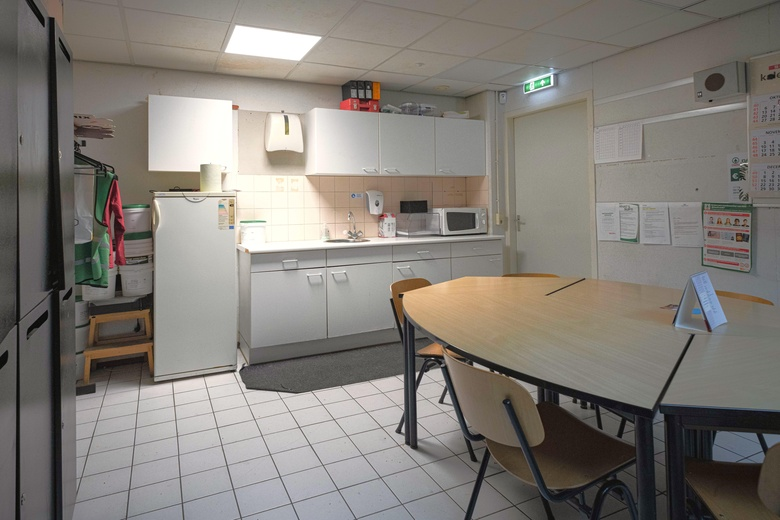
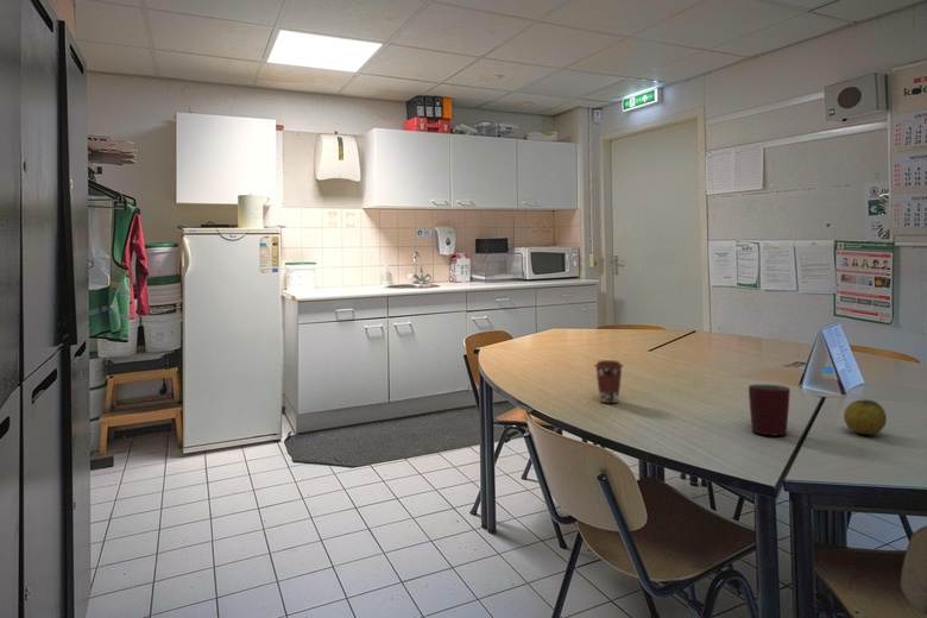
+ coffee cup (608, 380)
+ fruit (864, 416)
+ mug (769, 408)
